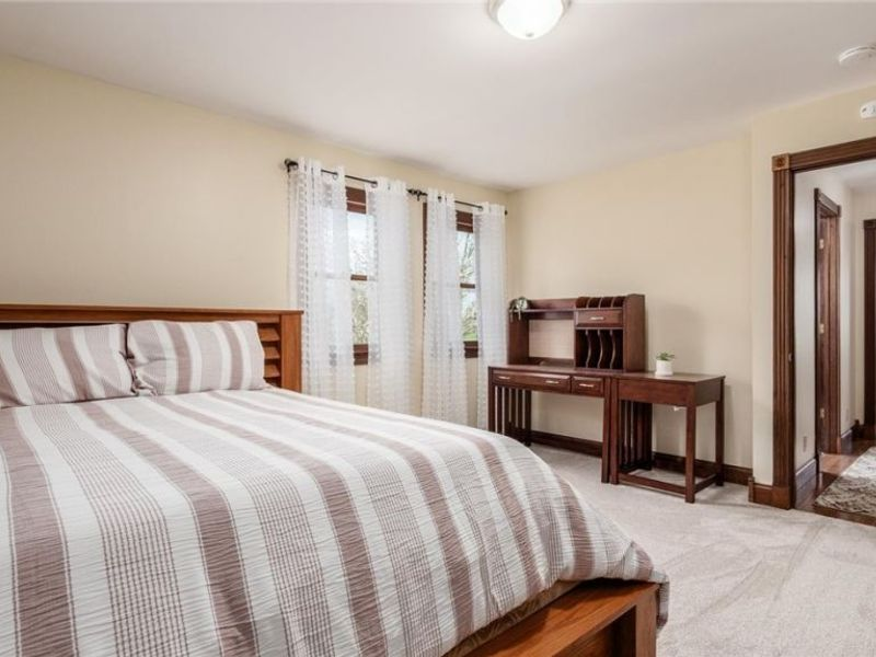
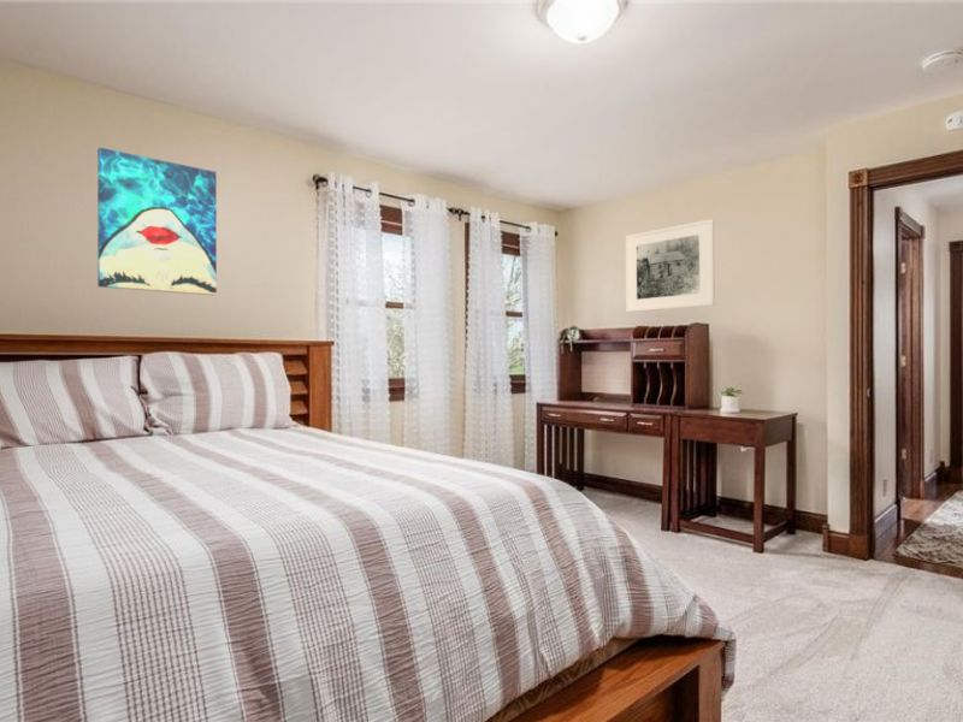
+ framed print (667, 268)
+ wall art (160, 225)
